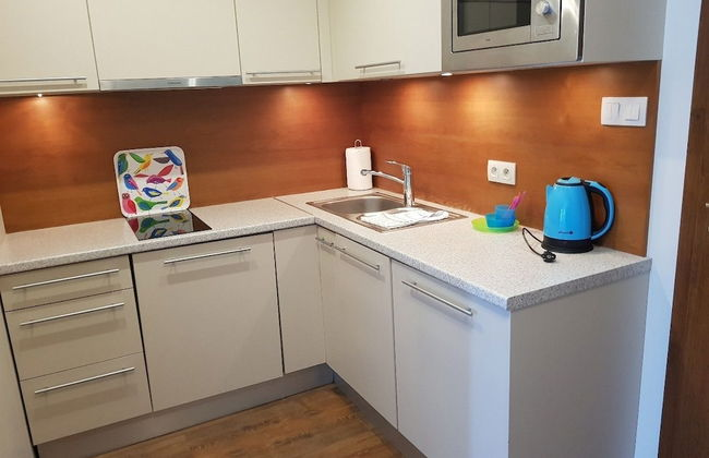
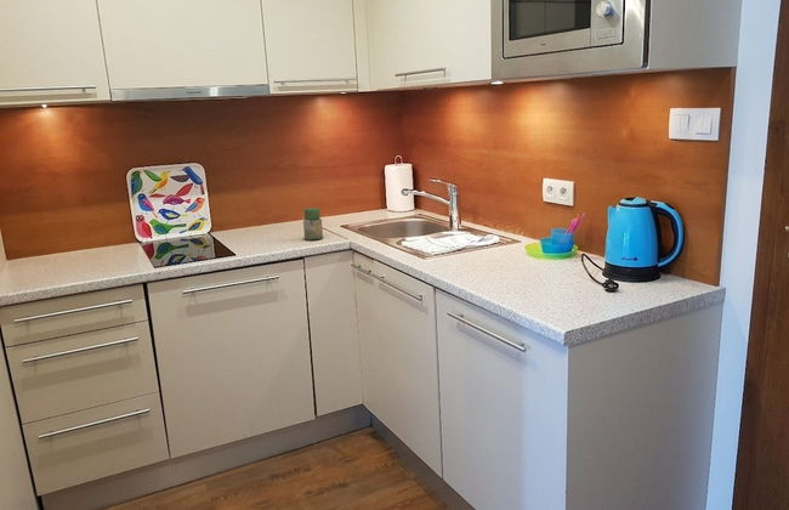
+ jar (312, 223)
